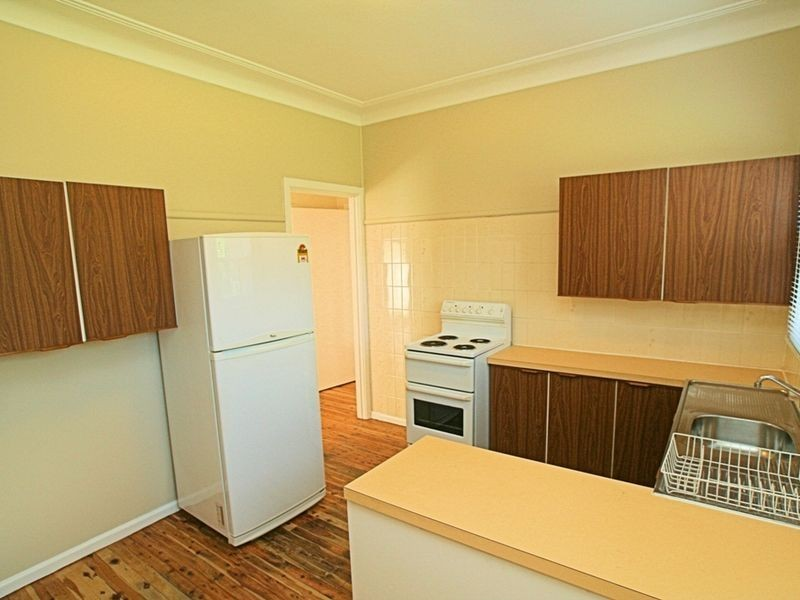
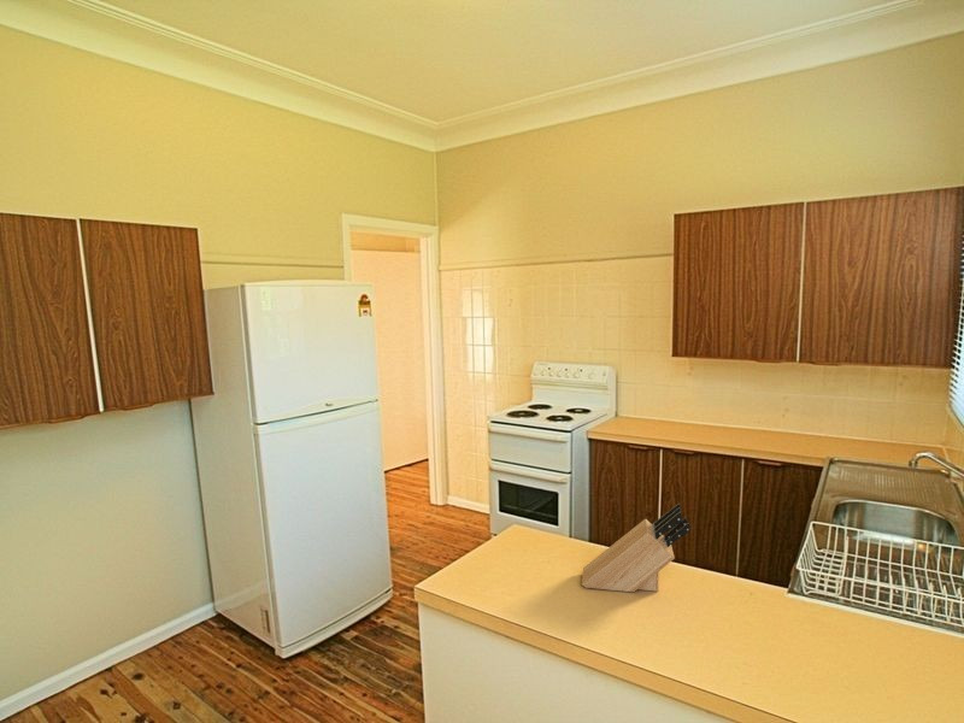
+ knife block (634, 543)
